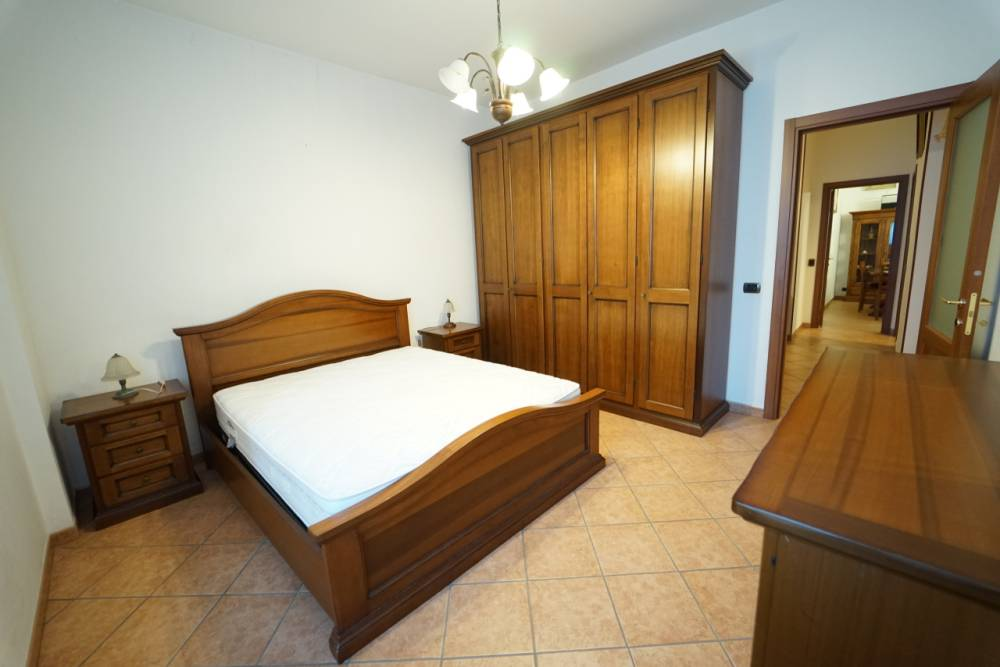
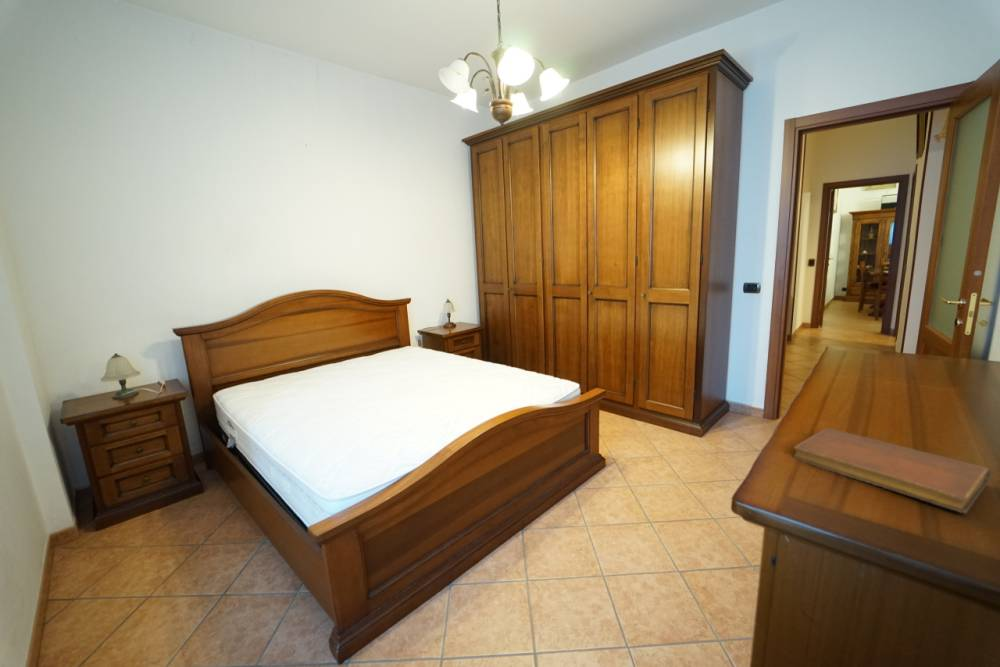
+ notebook (884, 462)
